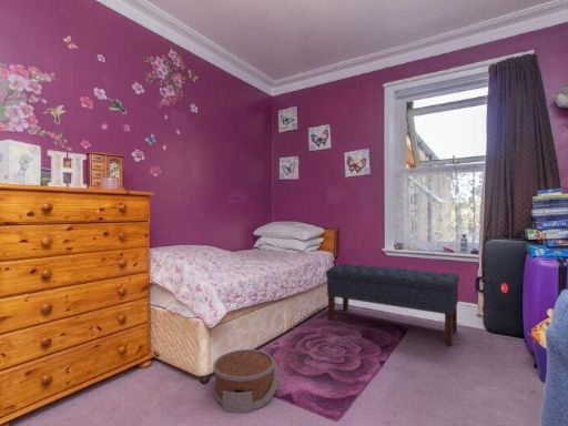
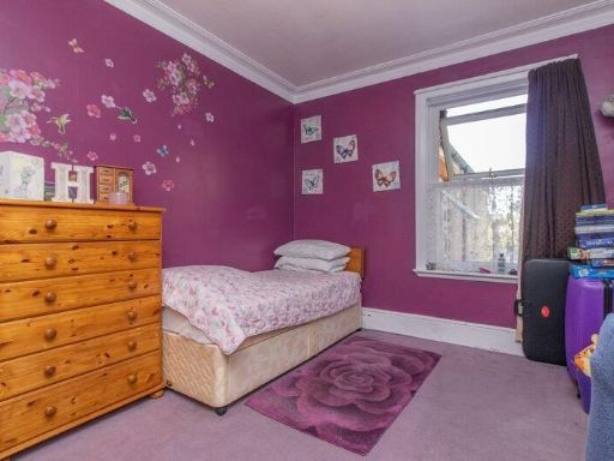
- bench (389, 296)
- basket (245, 376)
